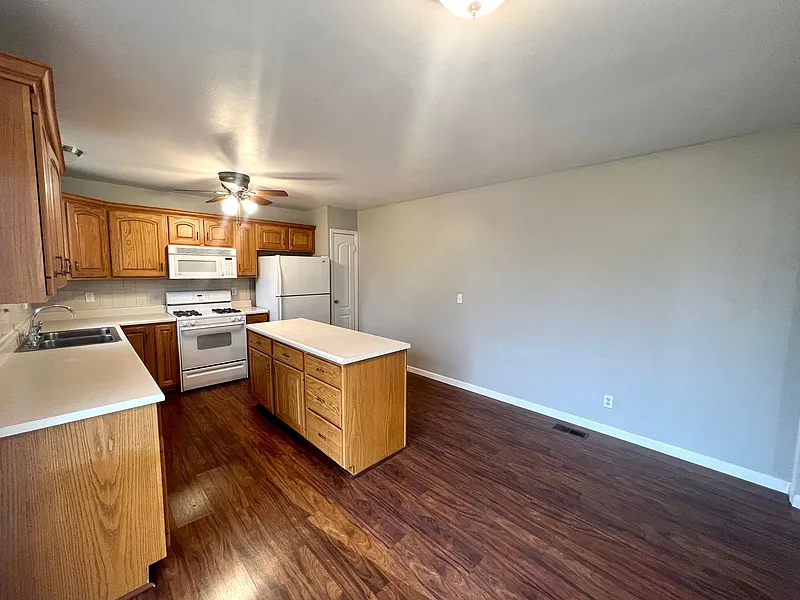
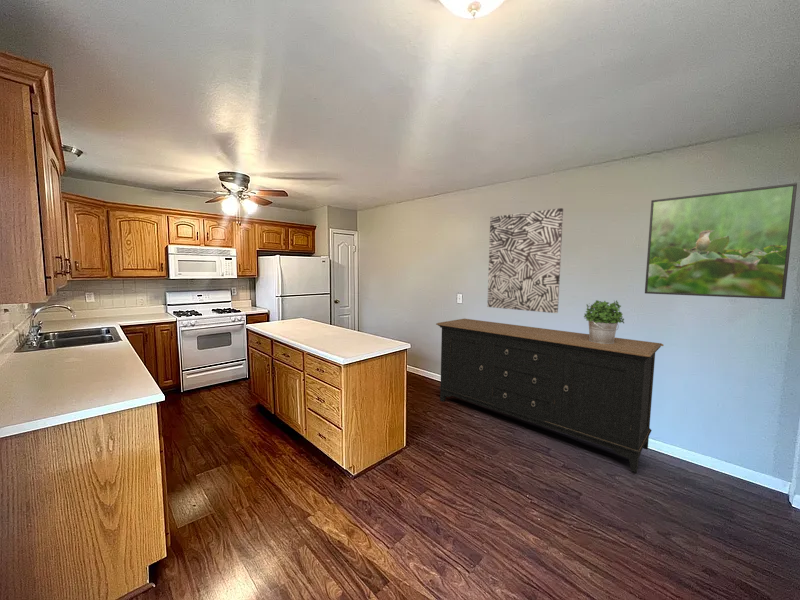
+ wall art (522, 262)
+ sideboard (530, 377)
+ potted plant (605, 320)
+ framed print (711, 245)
